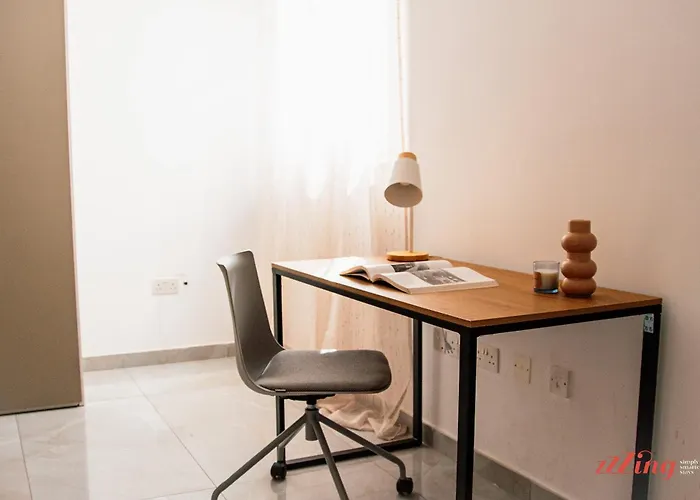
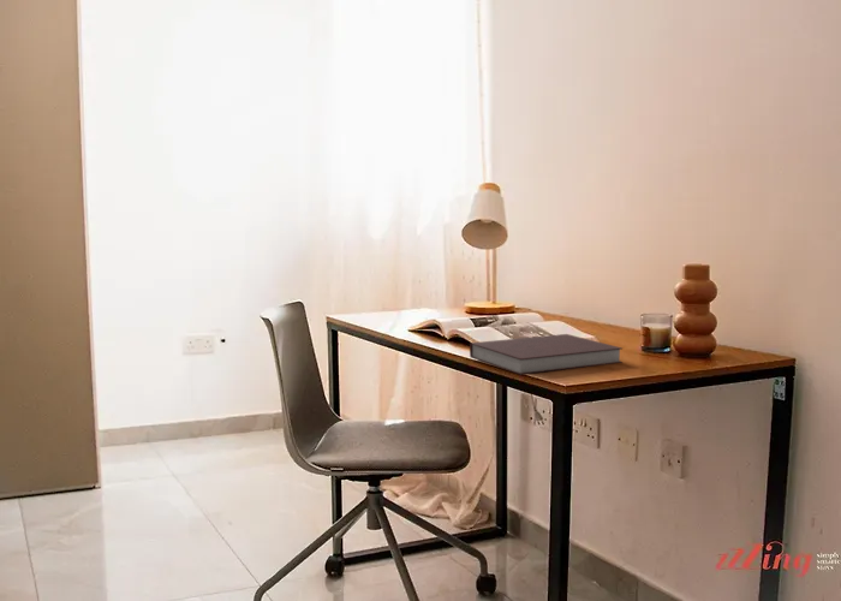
+ notebook (544, 352)
